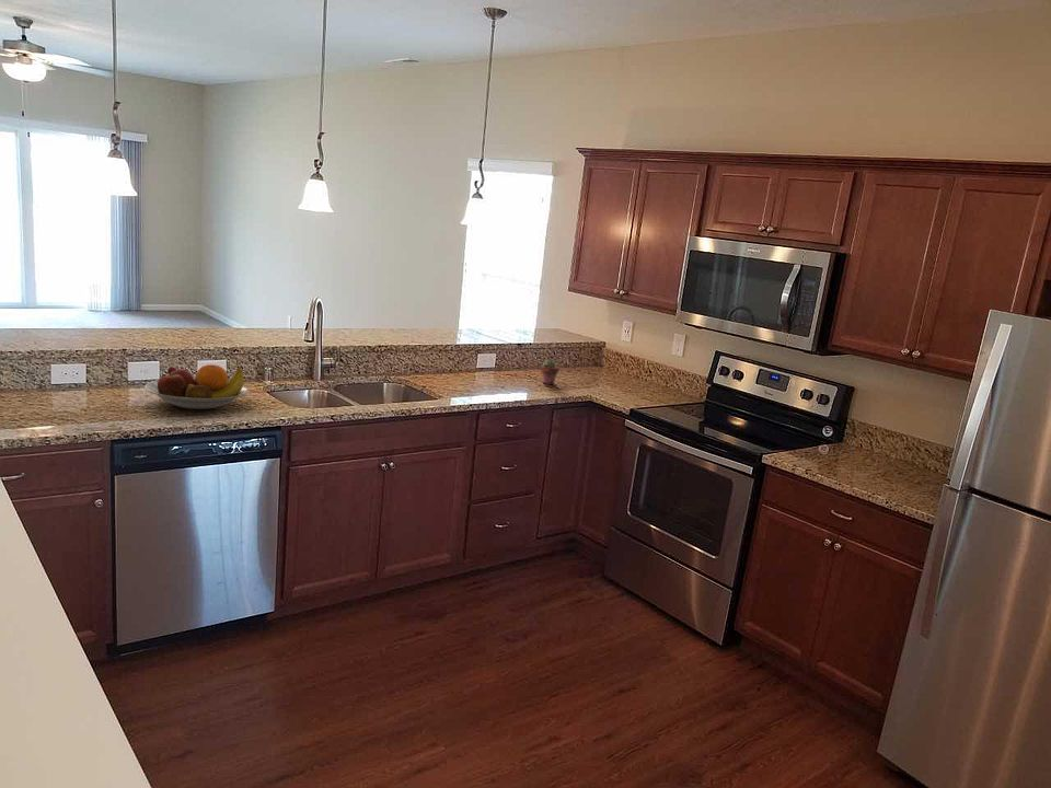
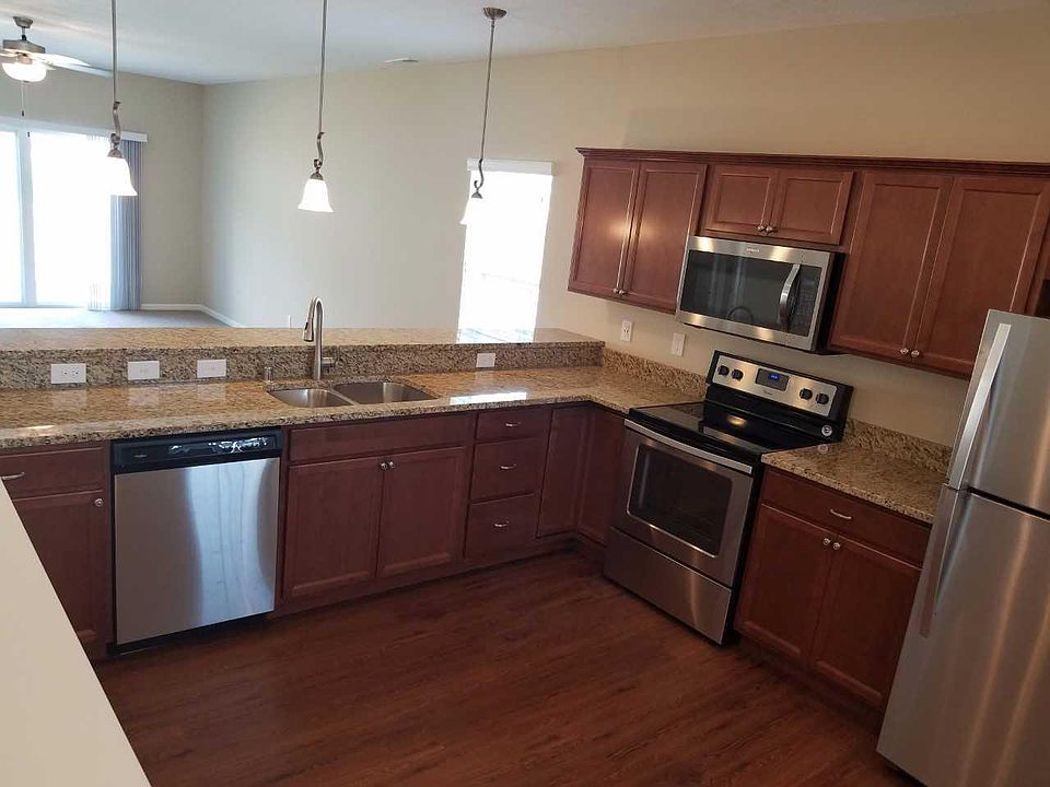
- fruit bowl (198, 383)
- potted succulent (548, 371)
